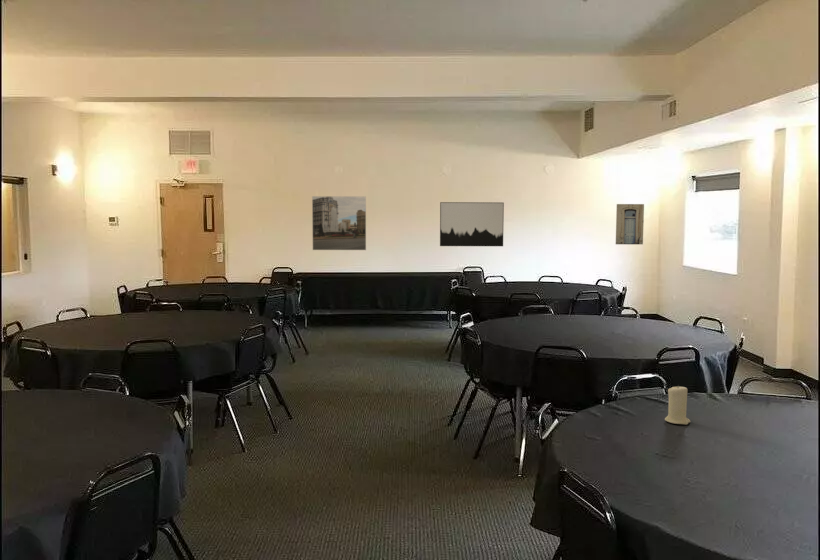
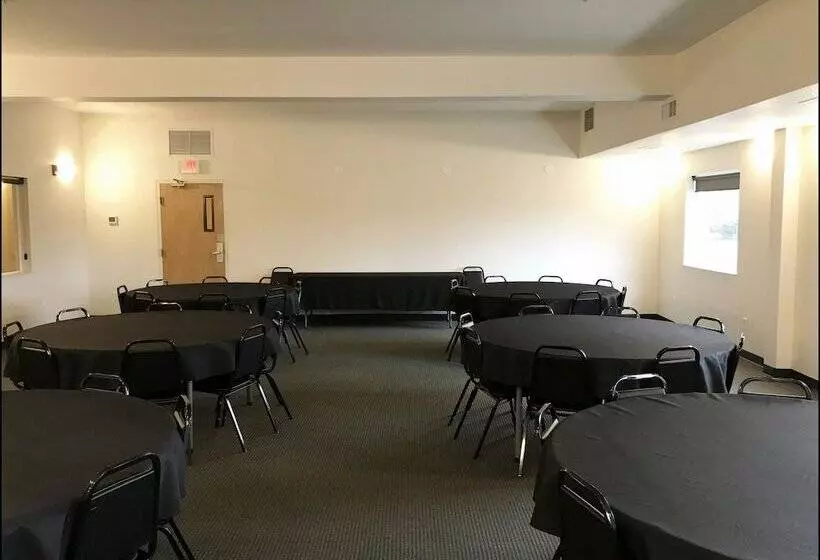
- candle (678, 403)
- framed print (339, 223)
- wall art (629, 224)
- wall art (471, 224)
